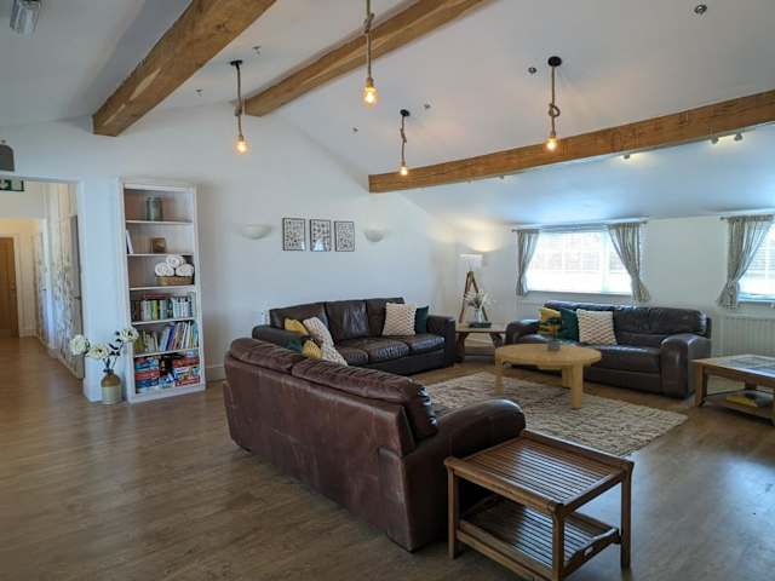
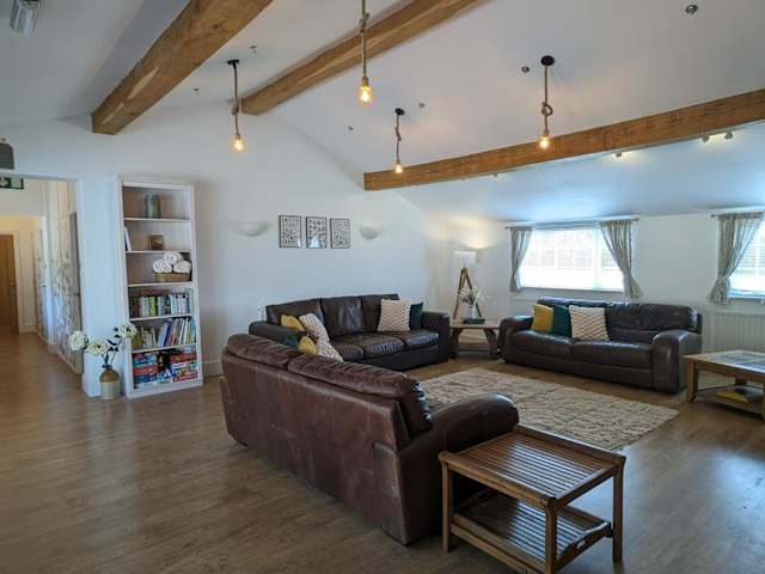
- coffee table (546, 368)
- potted plant (552, 332)
